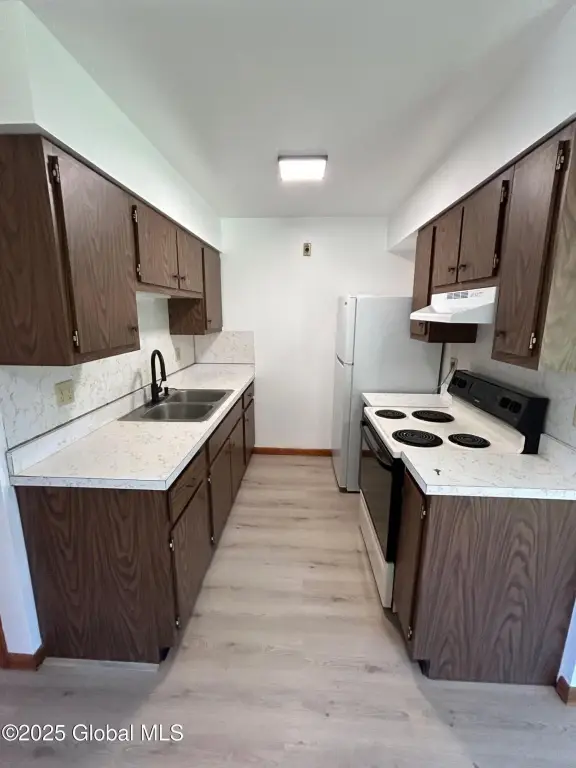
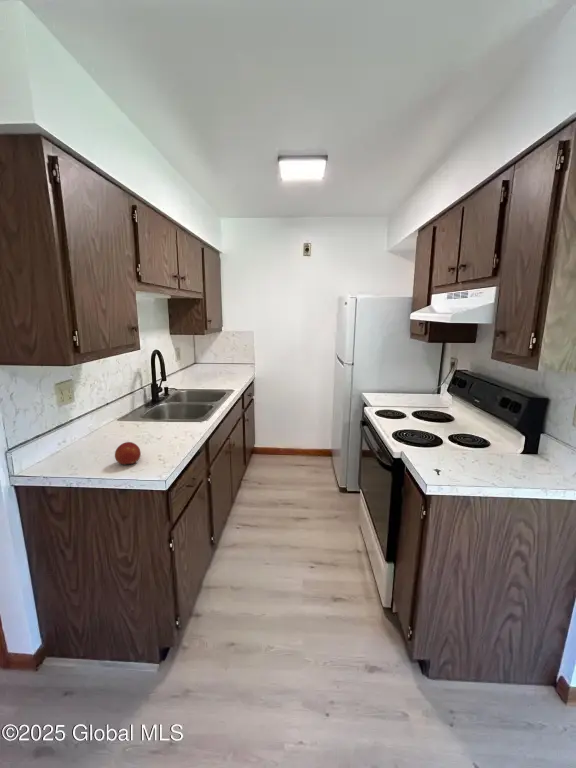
+ fruit (127, 452)
